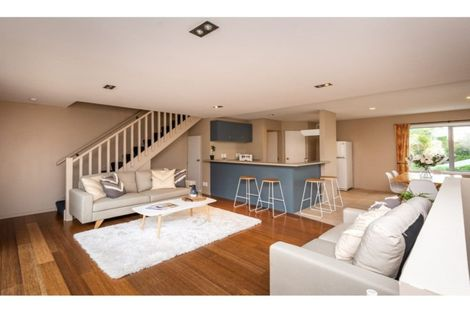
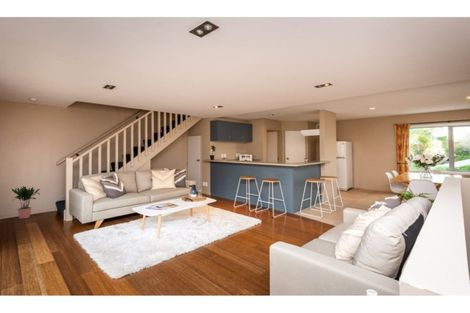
+ potted plant (26, 201)
